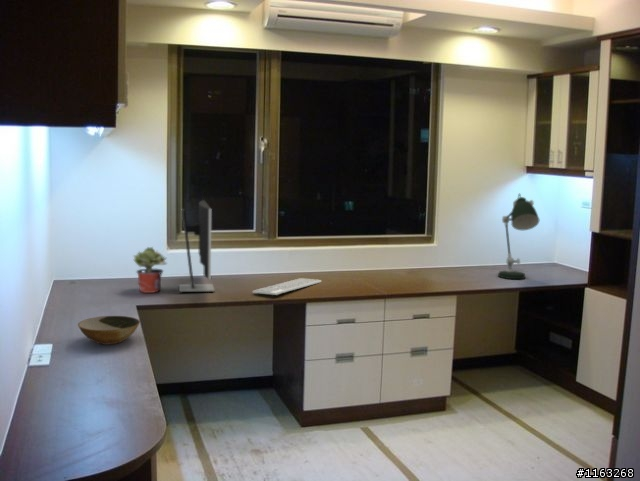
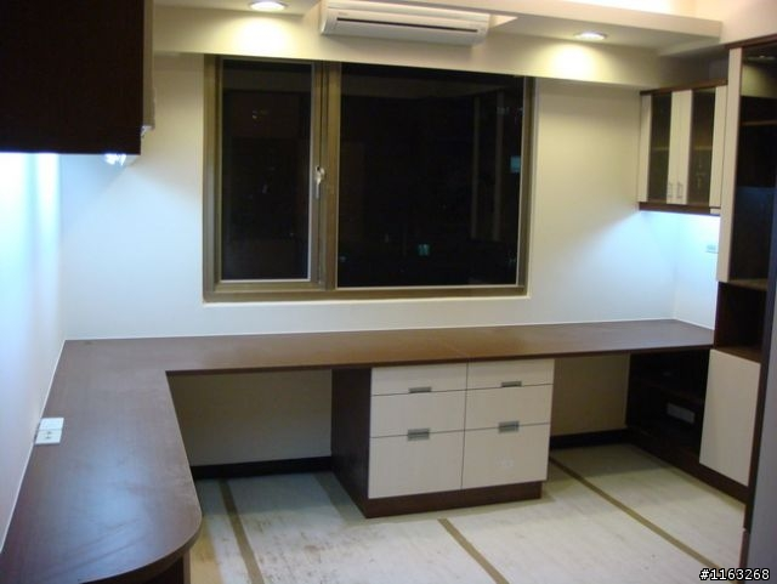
- computer monitor (199, 246)
- potted plant (150, 269)
- bowl (109, 331)
- desk lamp (517, 229)
- keyboard (288, 285)
